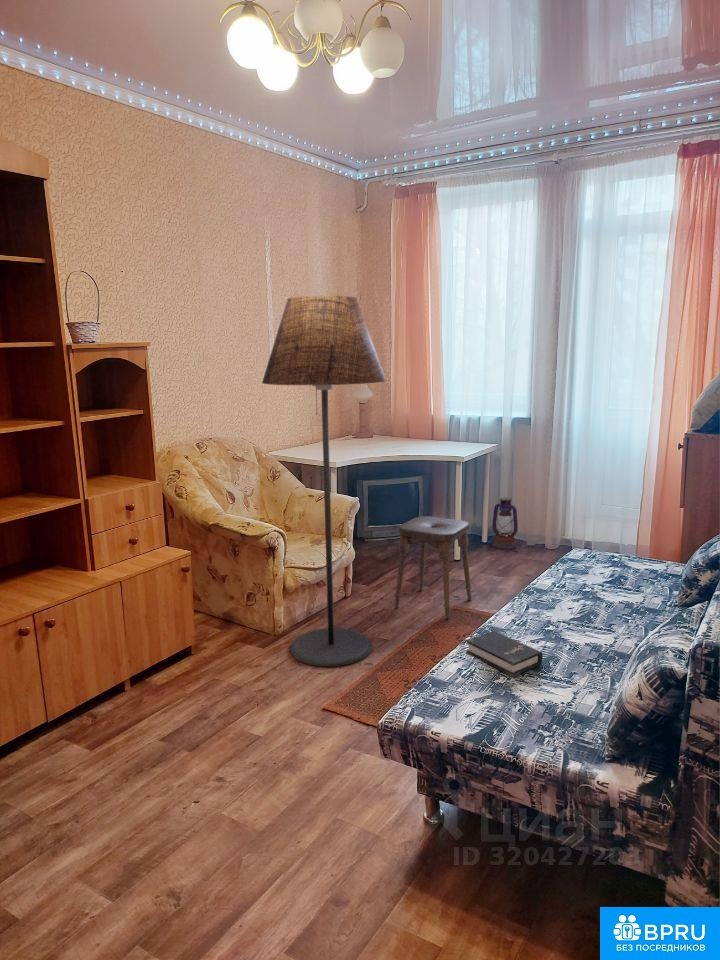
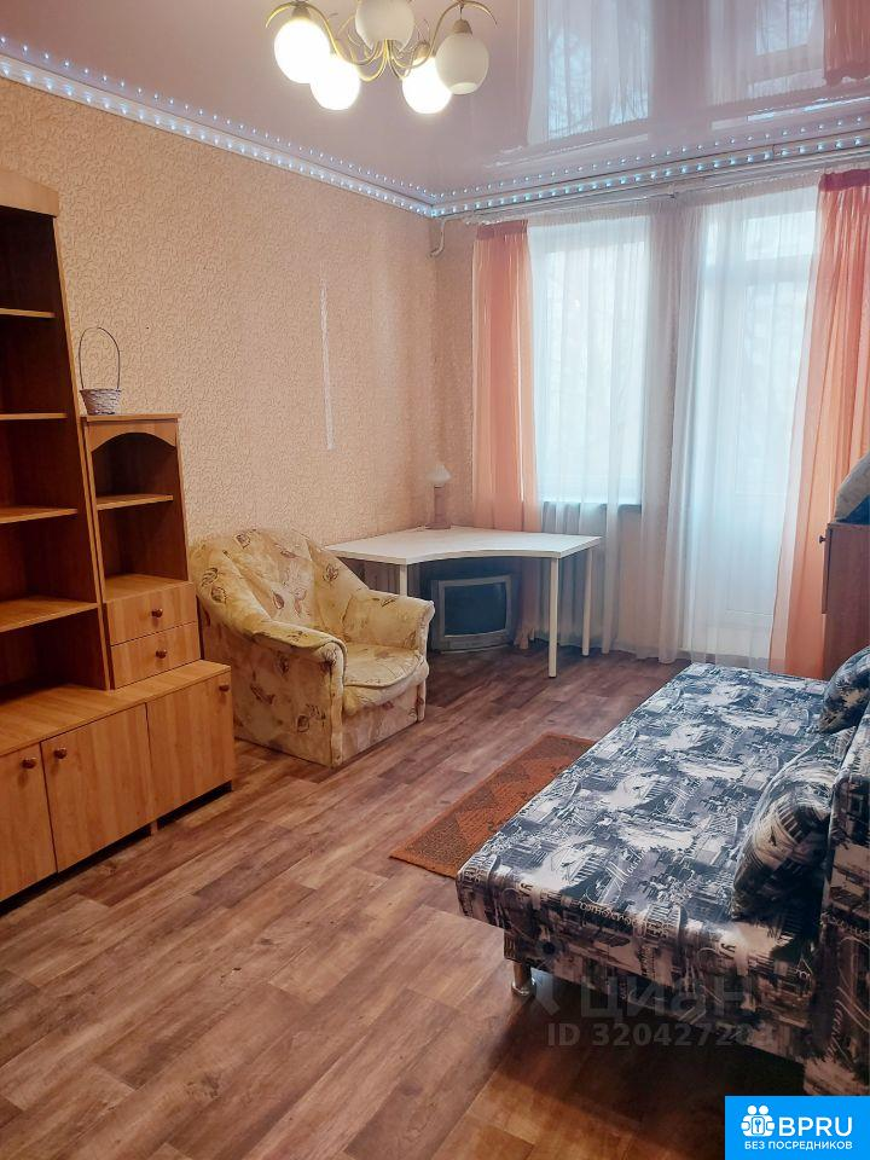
- floor lamp (327, 482)
- hardback book (503, 652)
- lantern (505, 522)
- stool (442, 565)
